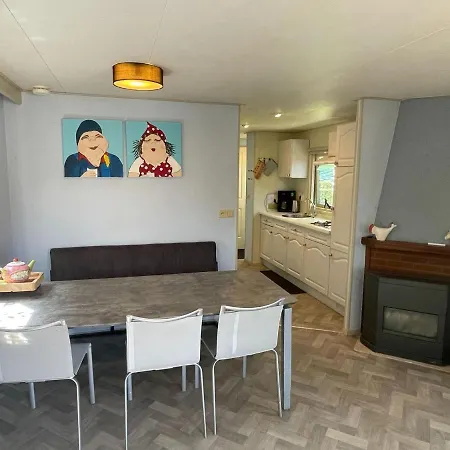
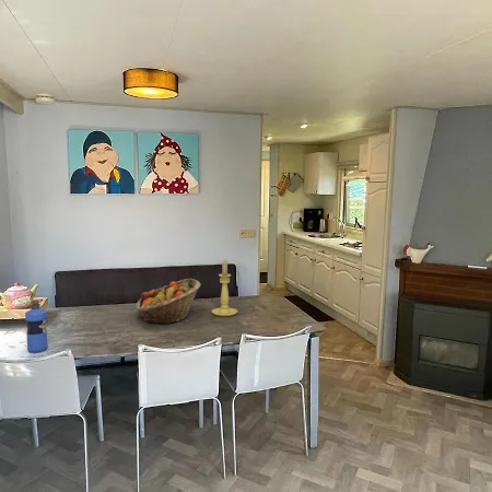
+ candle holder (224, 285)
+ fruit basket (168, 298)
+ water bottle (36, 325)
